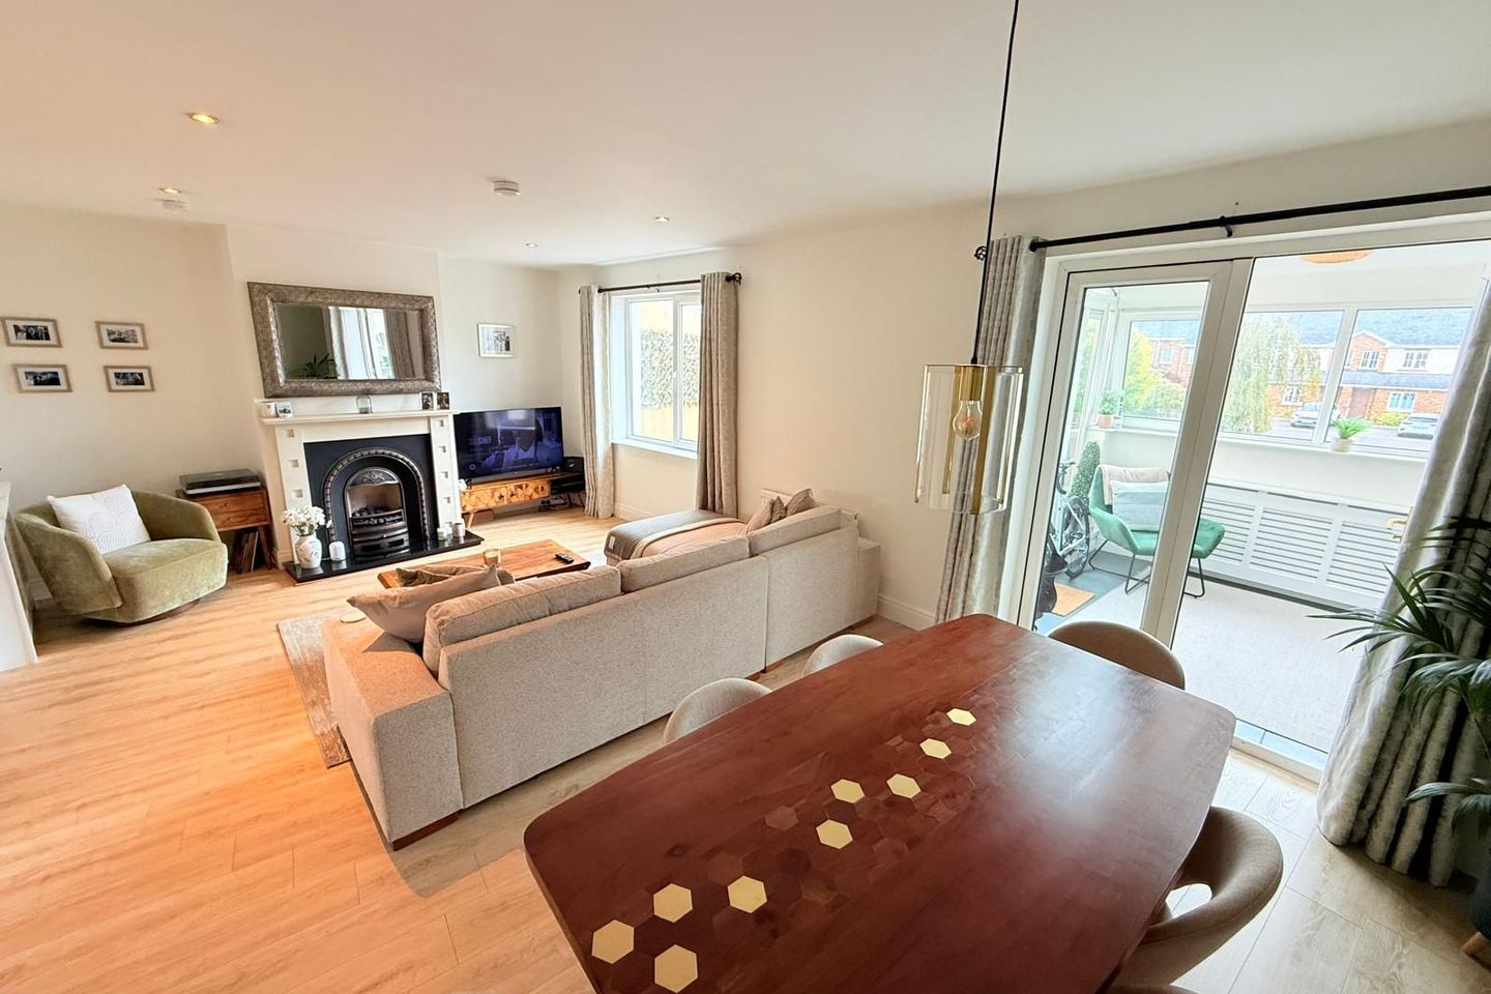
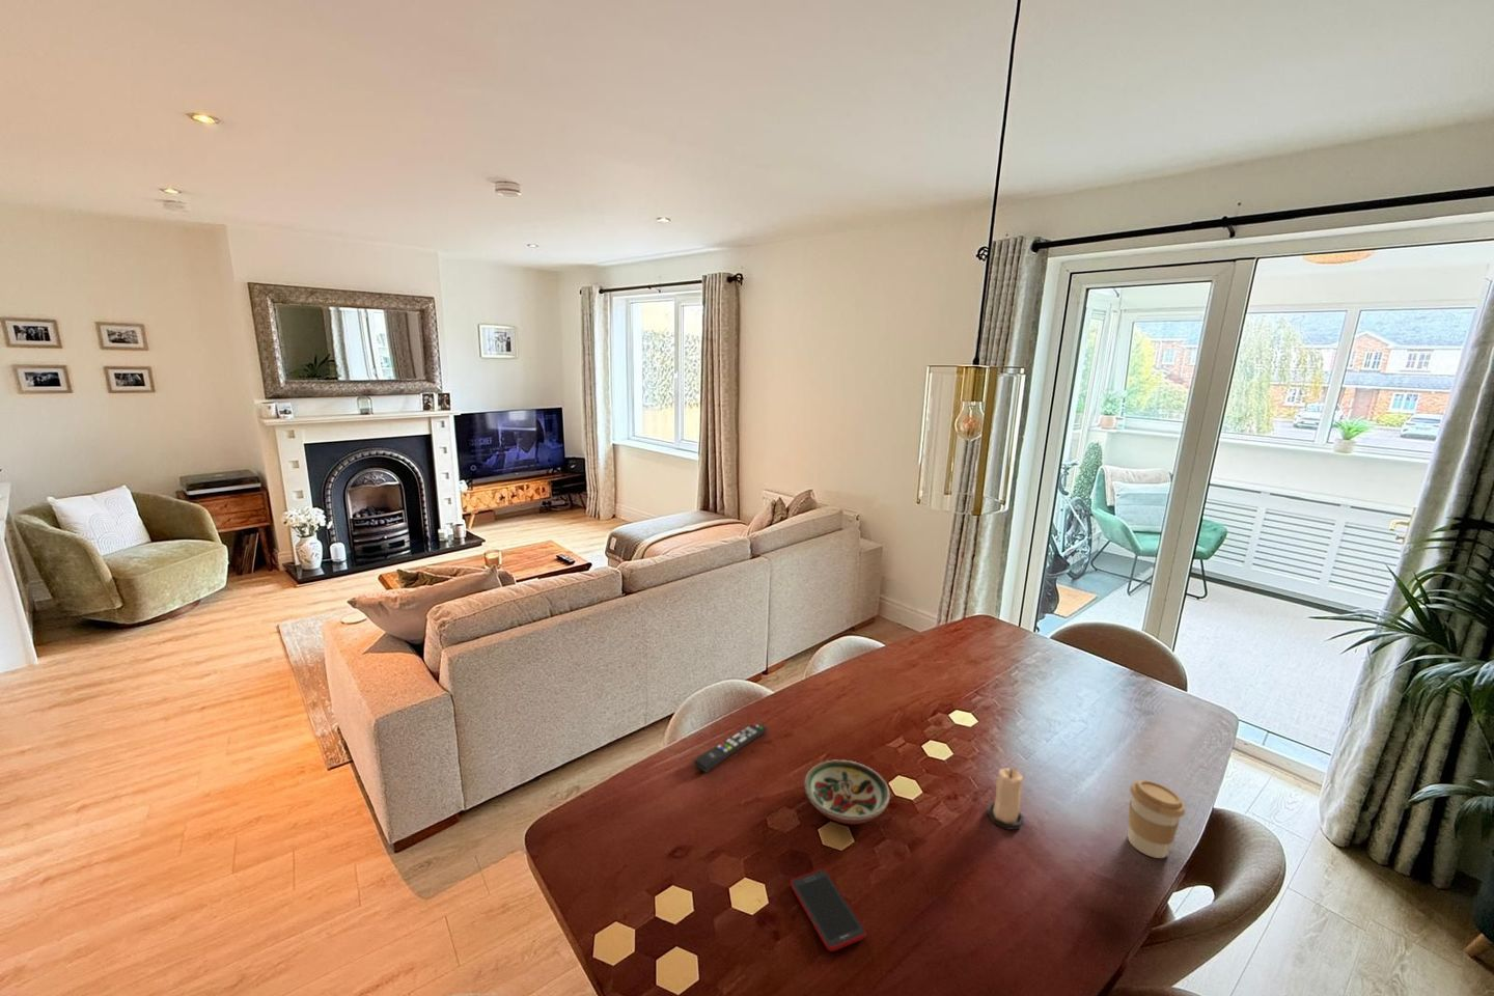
+ coffee cup (1153, 817)
+ remote control (731, 745)
+ candle (1007, 793)
+ decorative bowl (846, 796)
+ cell phone (826, 907)
